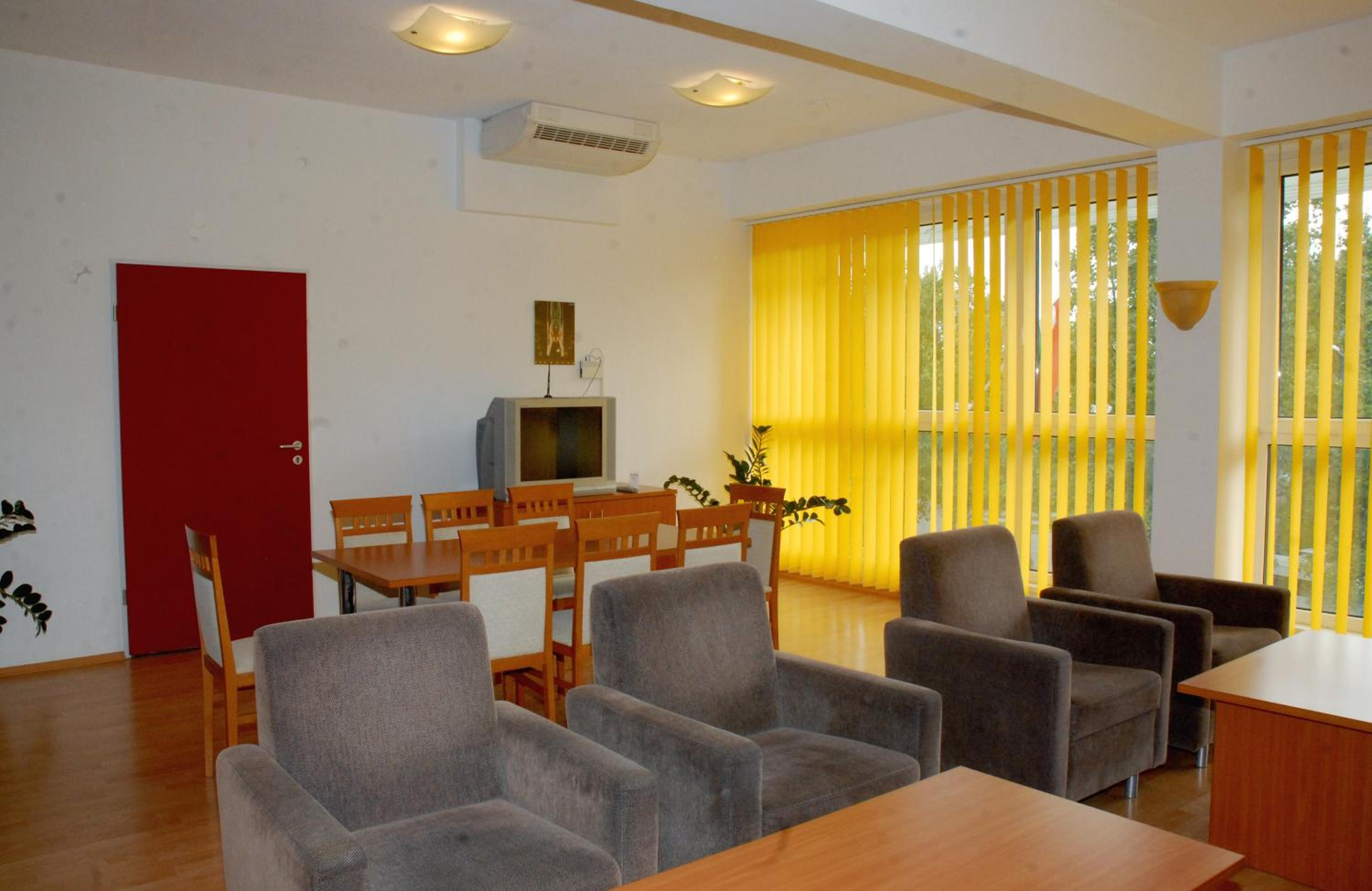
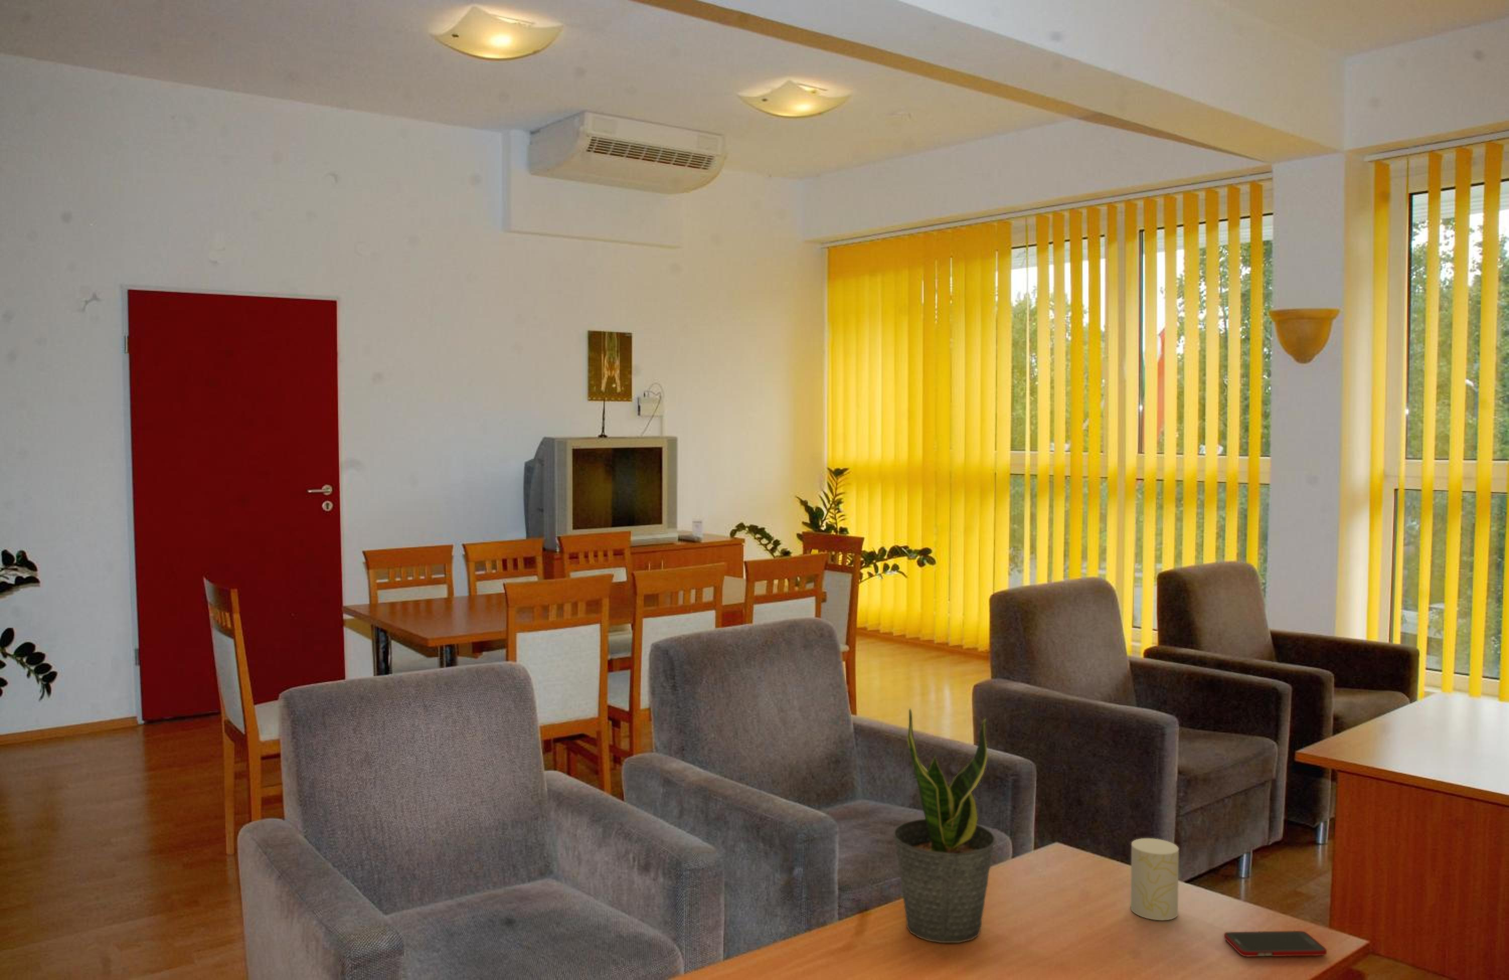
+ potted plant (944, 815)
+ cell phone (1274, 944)
+ cup (1155, 879)
